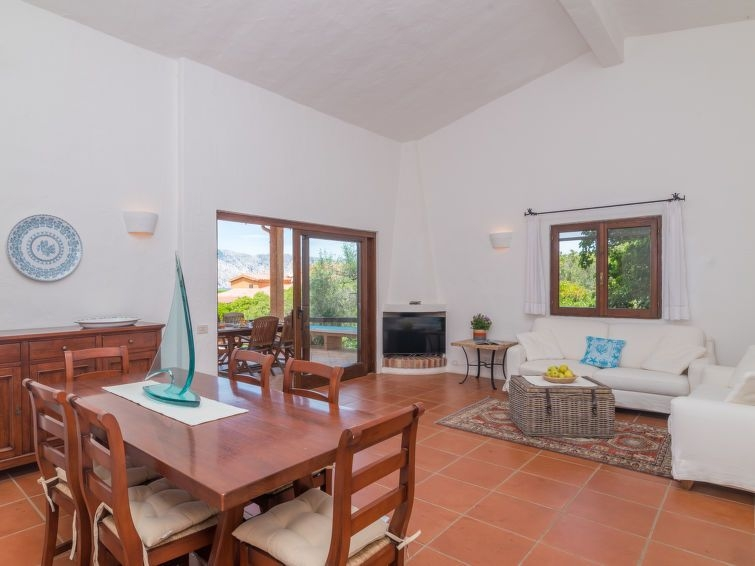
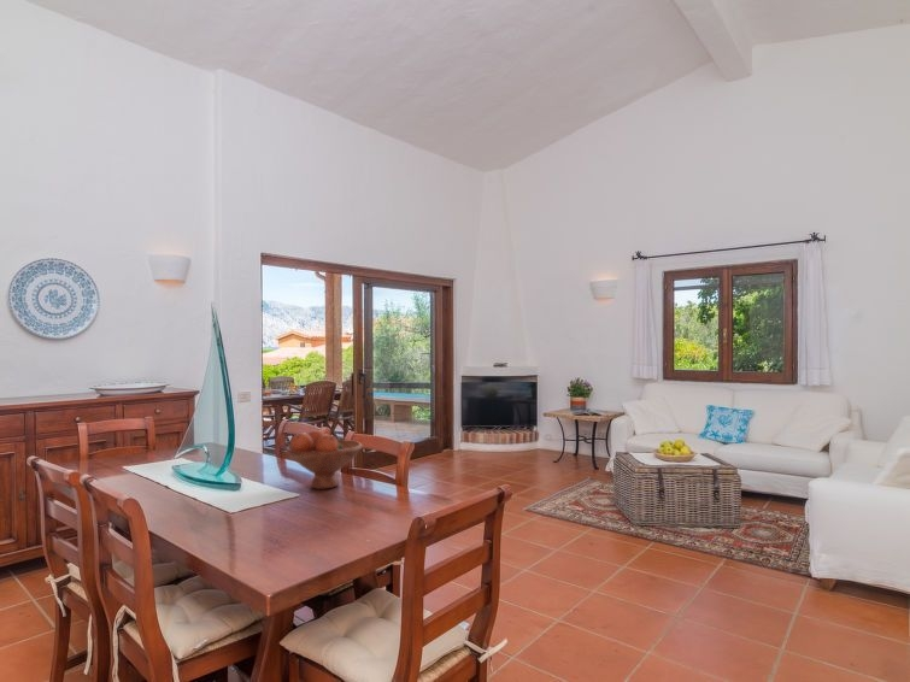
+ fruit bowl (324, 458)
